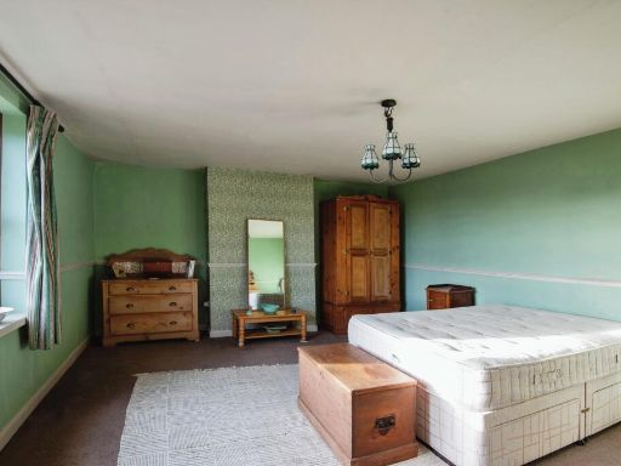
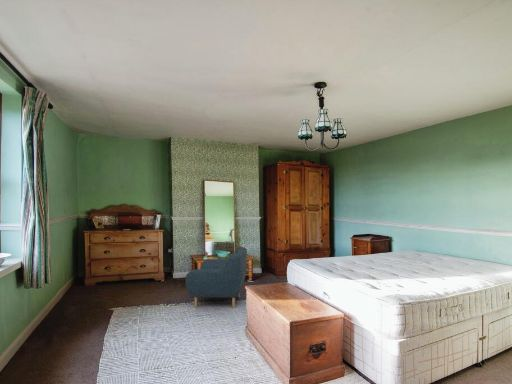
+ armchair (216, 275)
